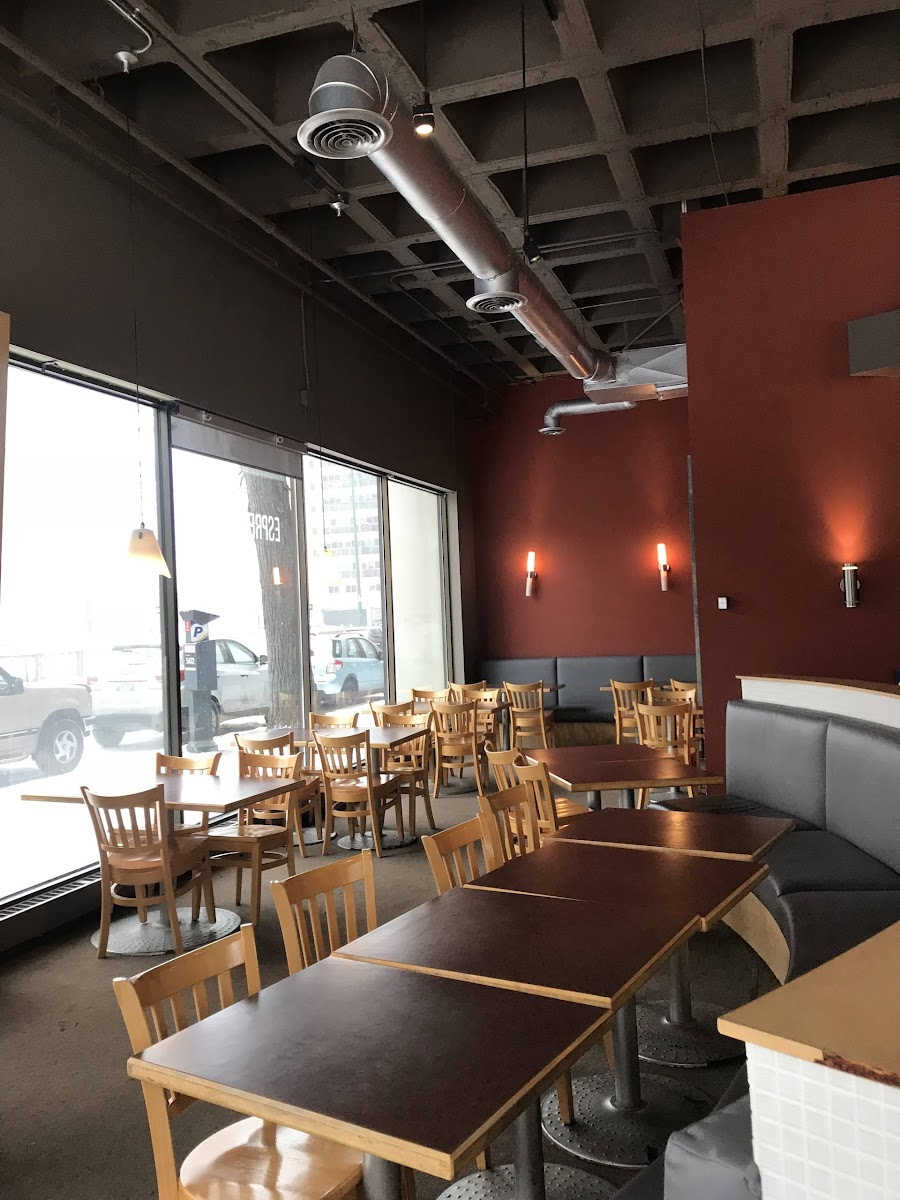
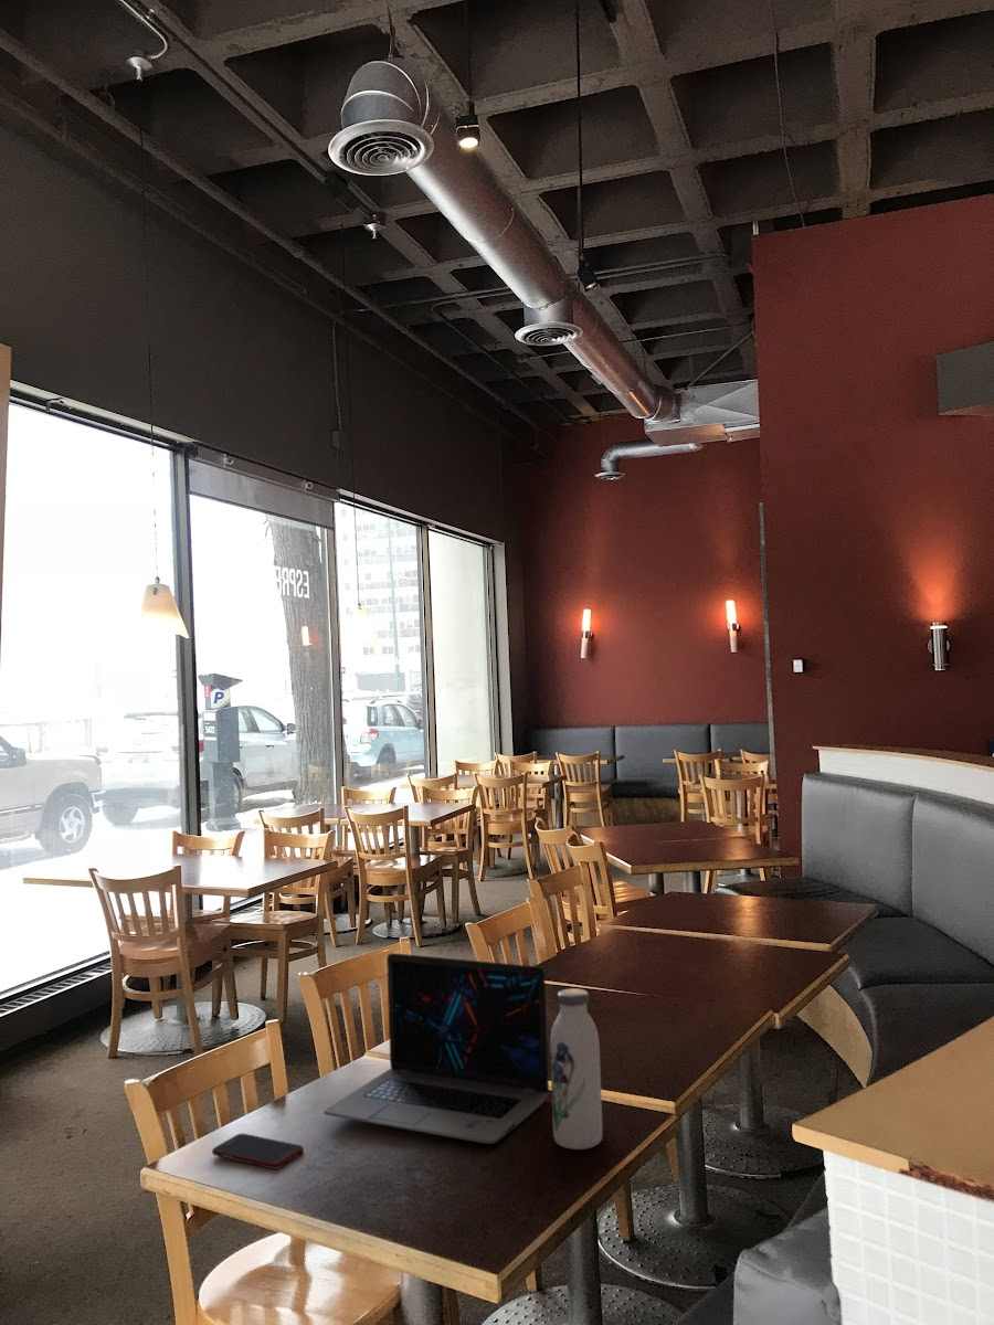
+ water bottle (575, 1064)
+ cell phone (257, 1151)
+ laptop (435, 1042)
